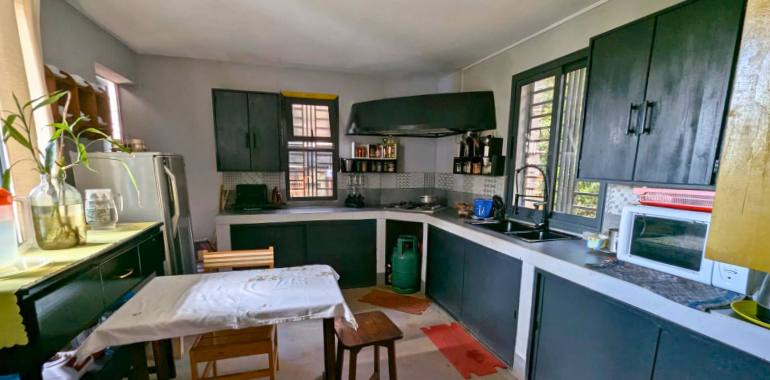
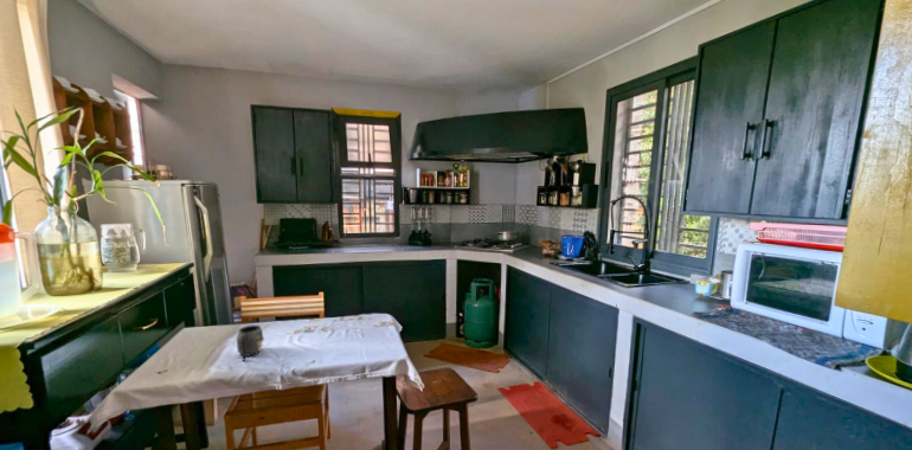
+ mug (249, 342)
